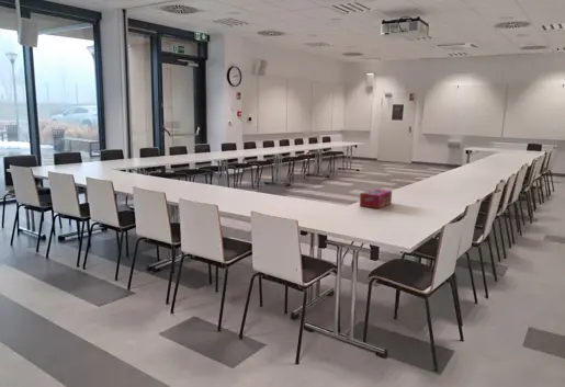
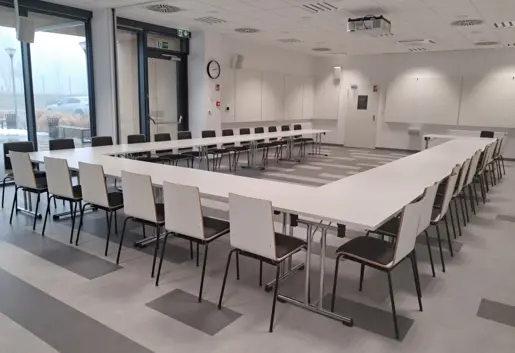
- tissue box (375, 197)
